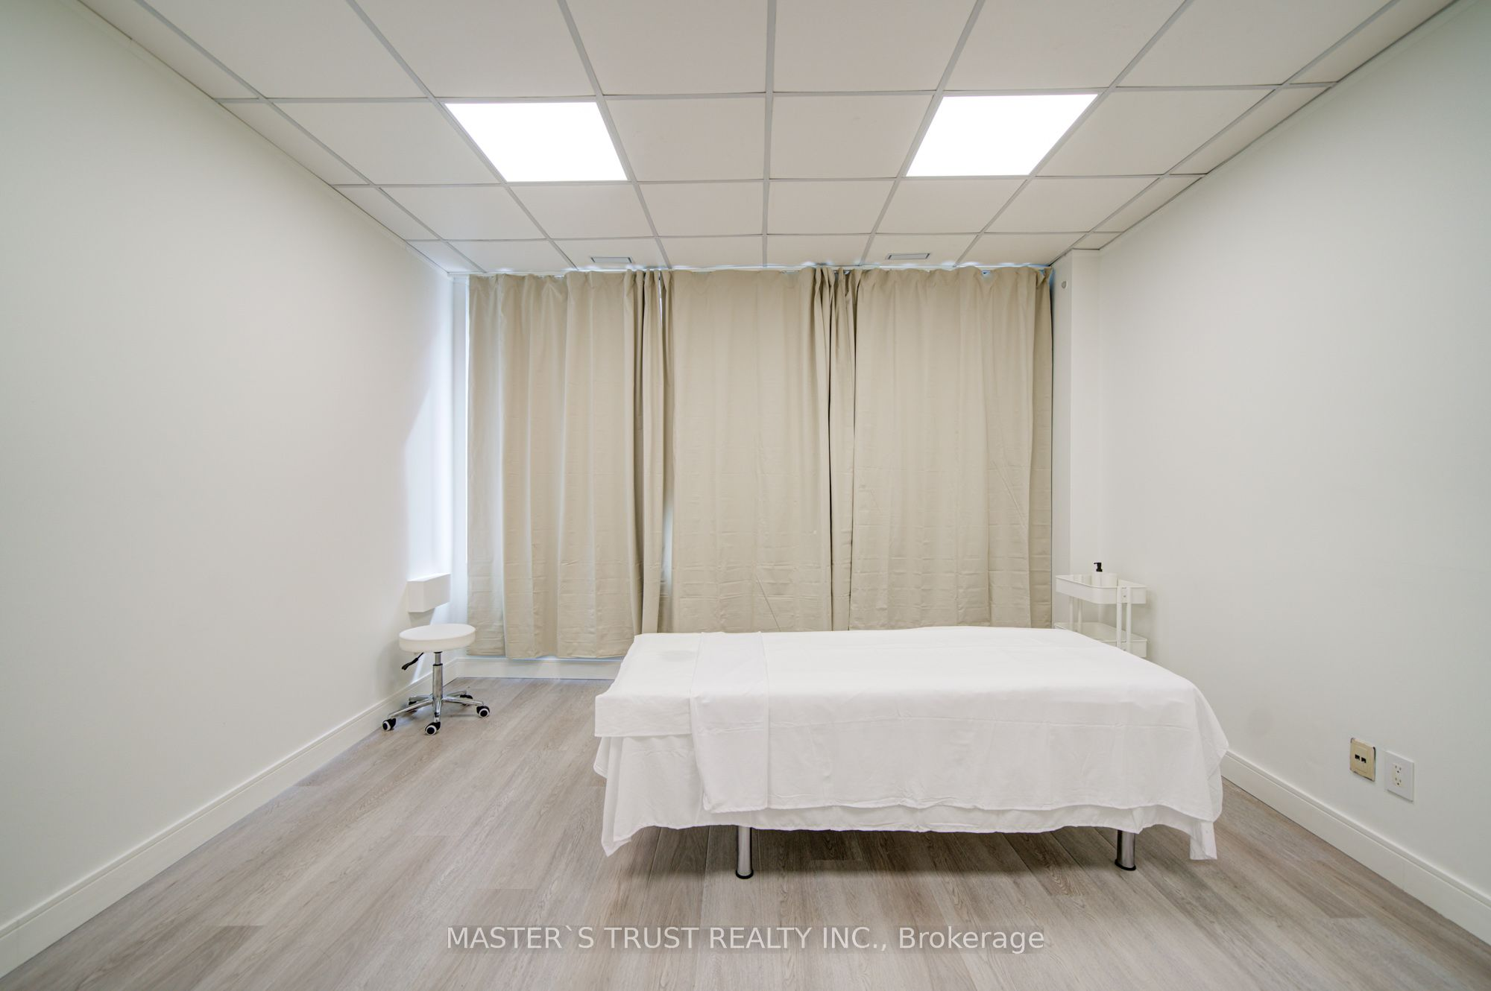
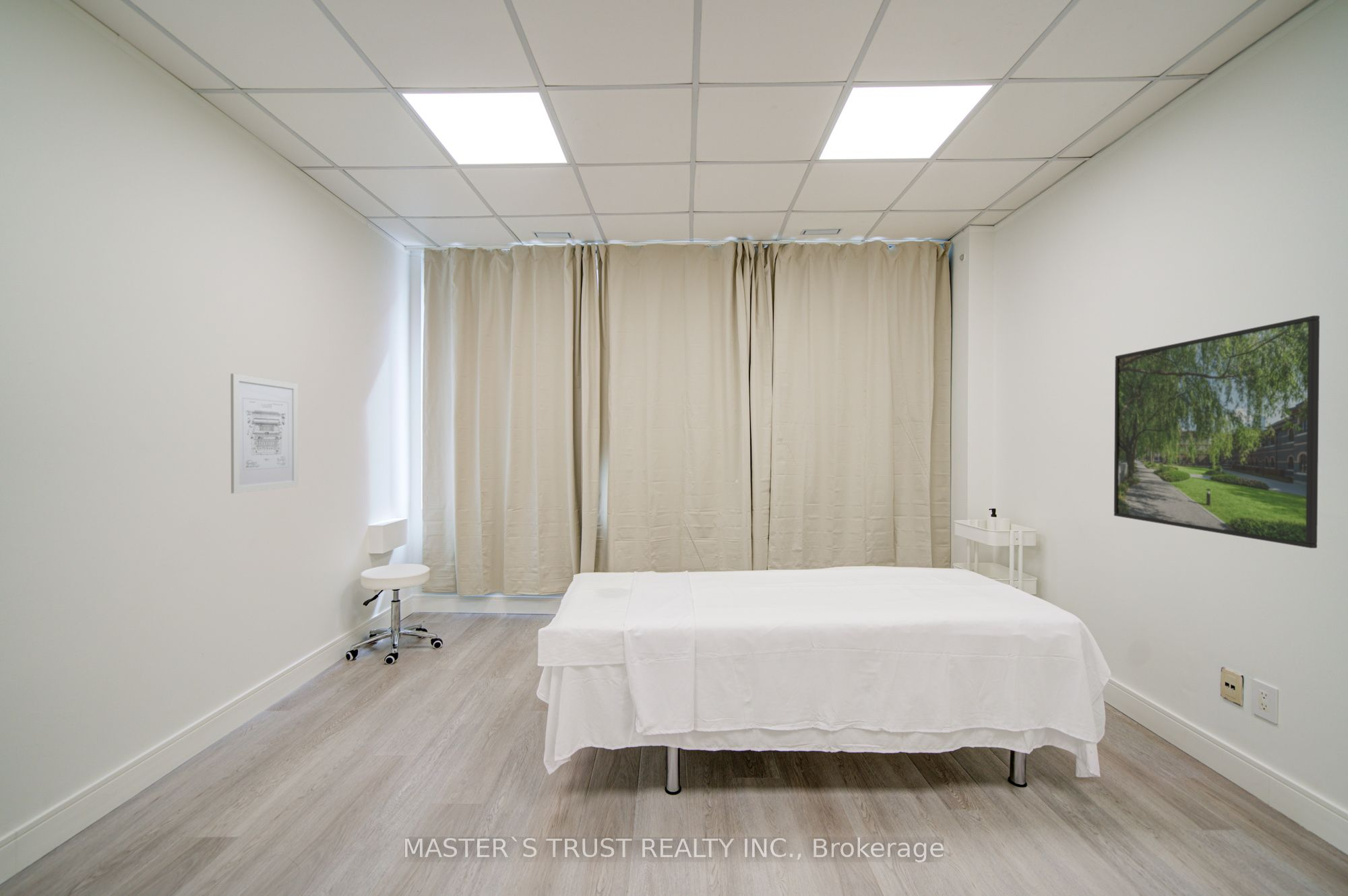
+ wall art (267, 434)
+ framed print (1197, 434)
